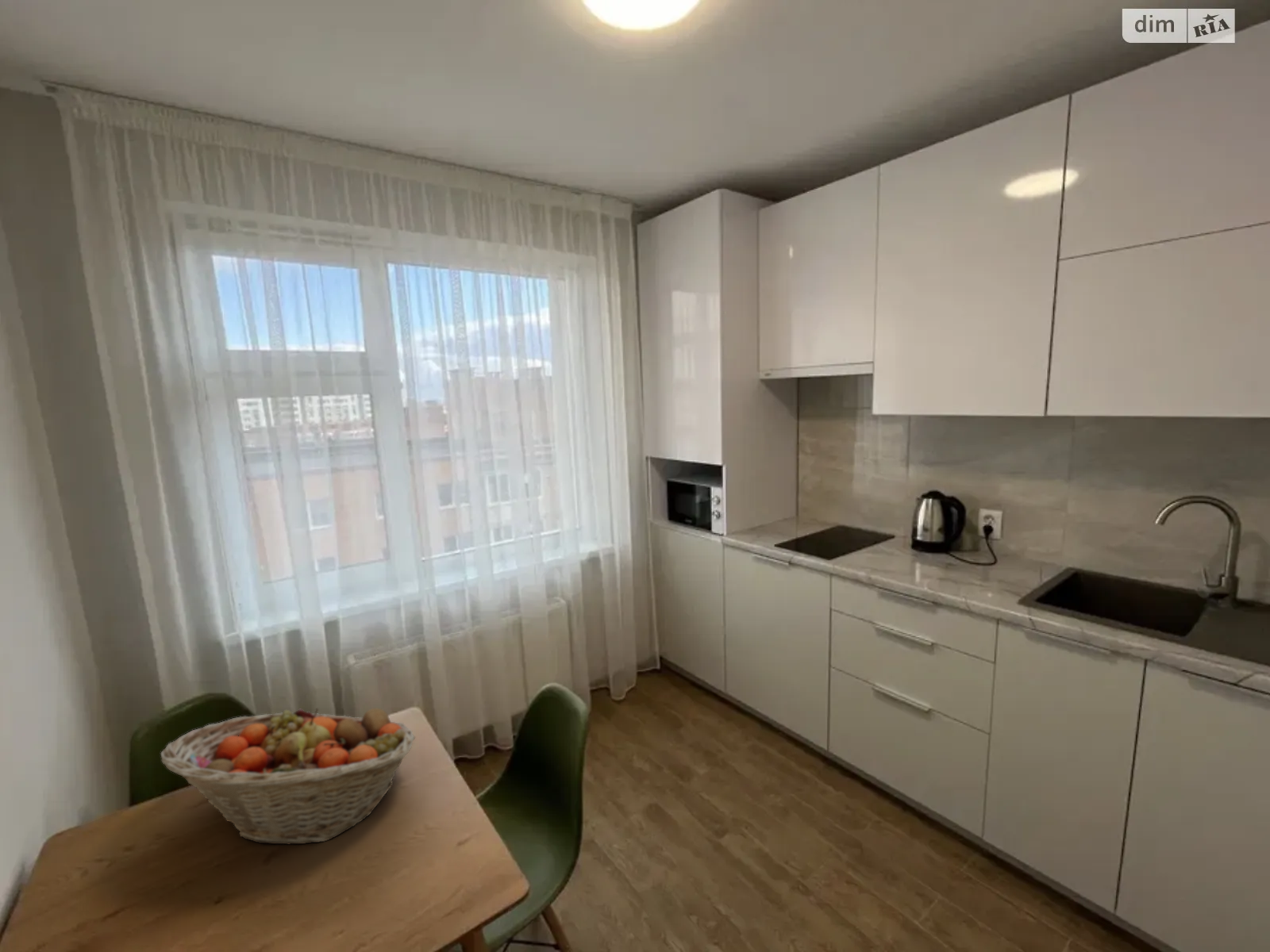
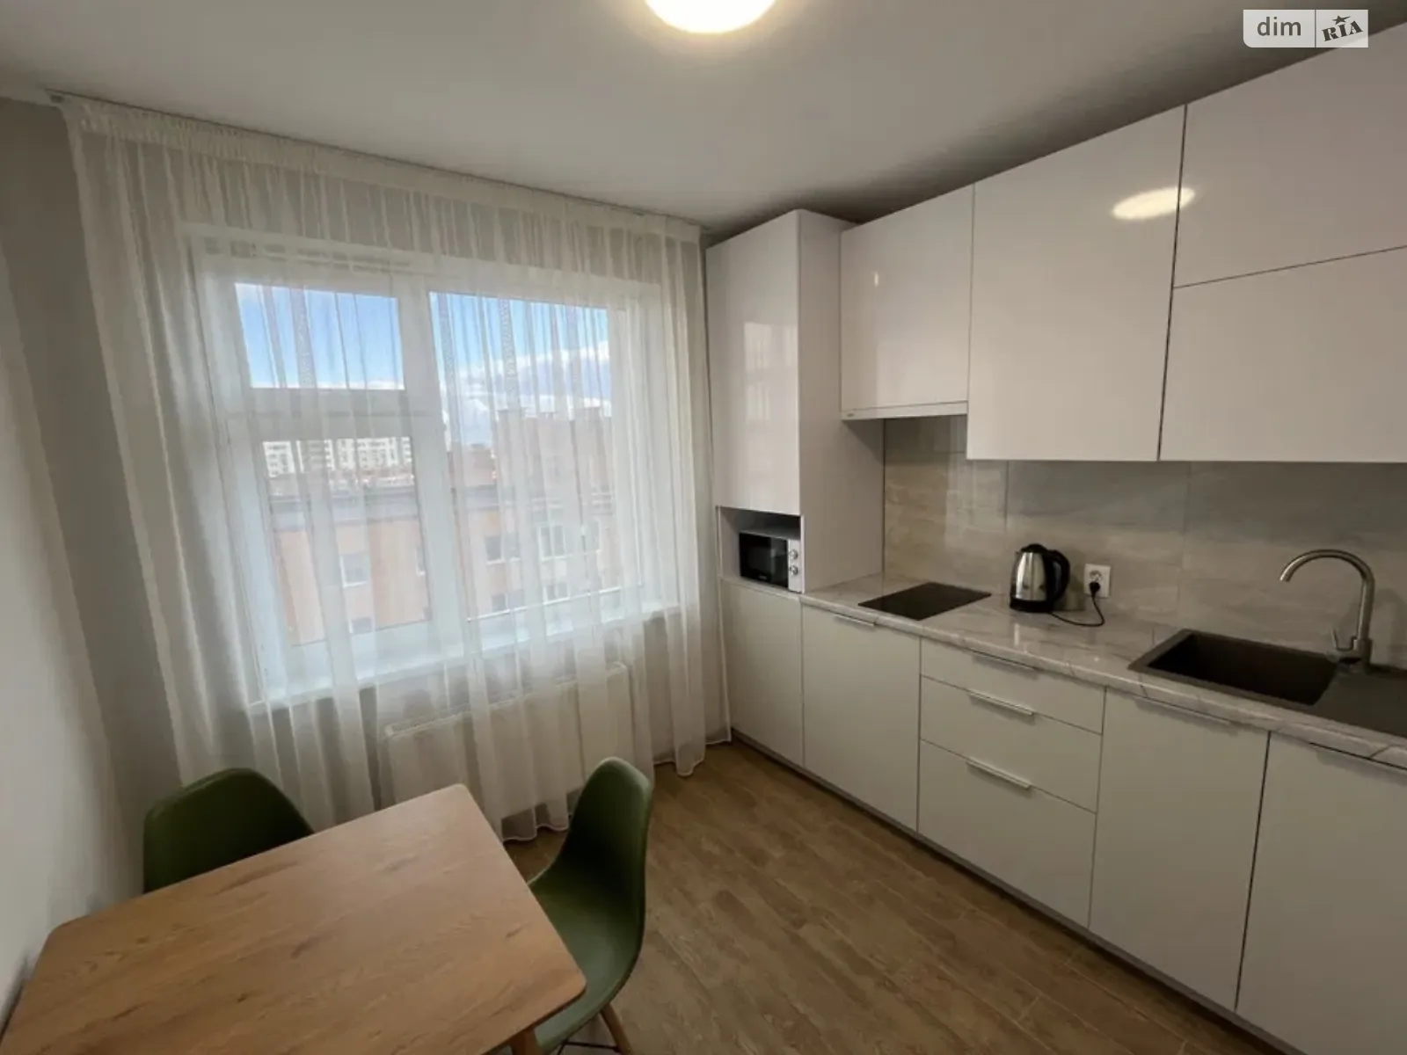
- fruit basket (298, 758)
